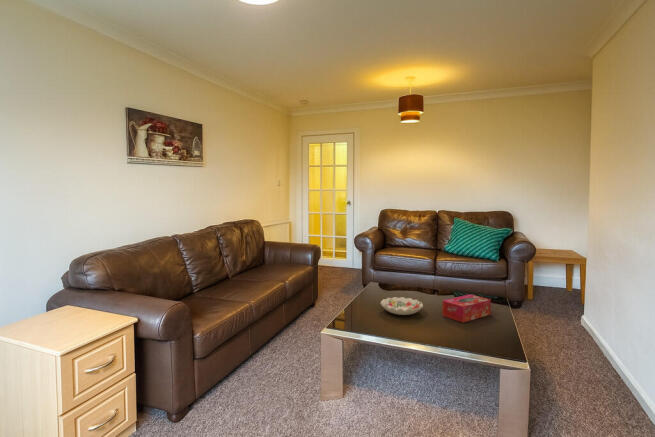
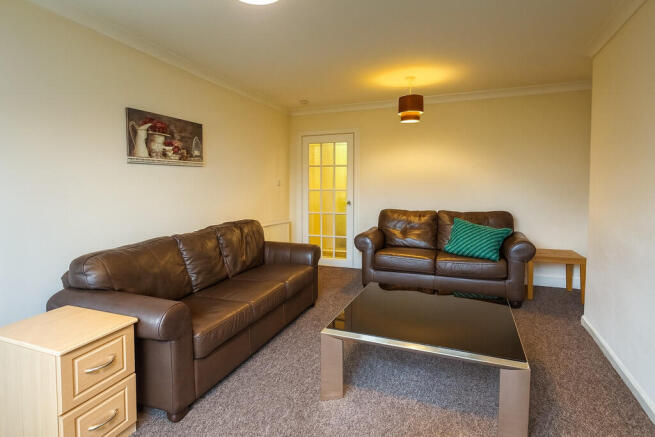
- tissue box (466, 307)
- decorative bowl (401, 307)
